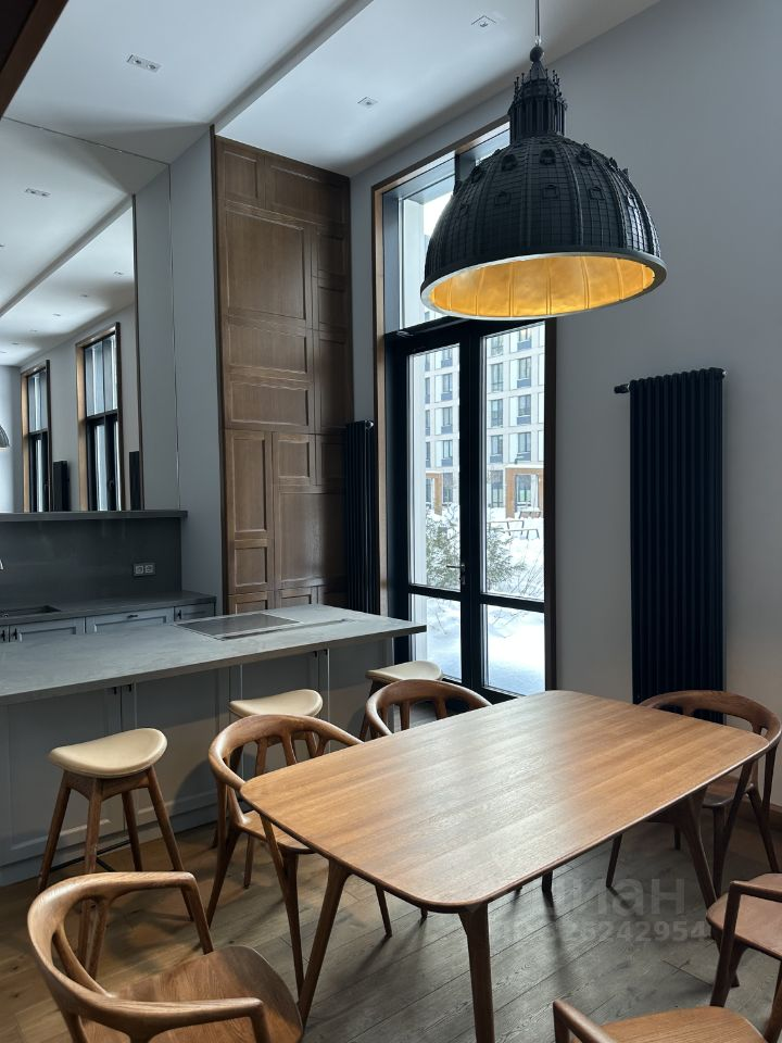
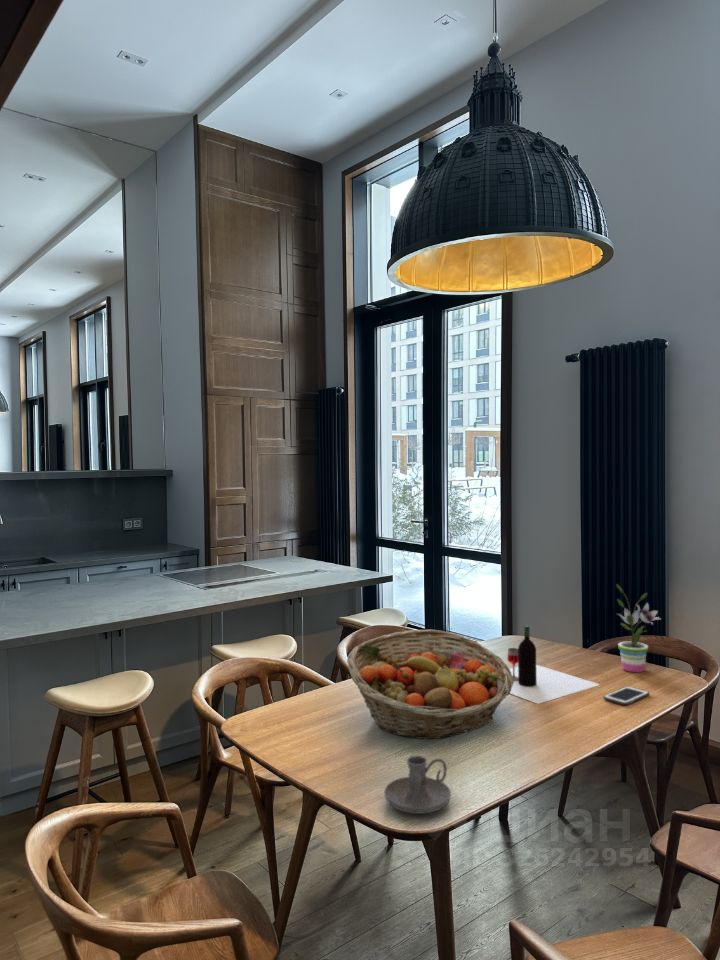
+ cell phone (626, 695)
+ potted plant (636, 626)
+ fruit basket (429, 681)
+ candle holder (422, 778)
+ wine bottle (534, 653)
